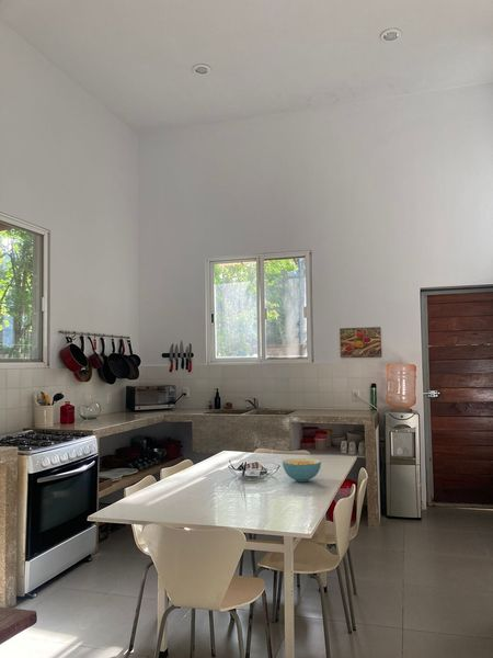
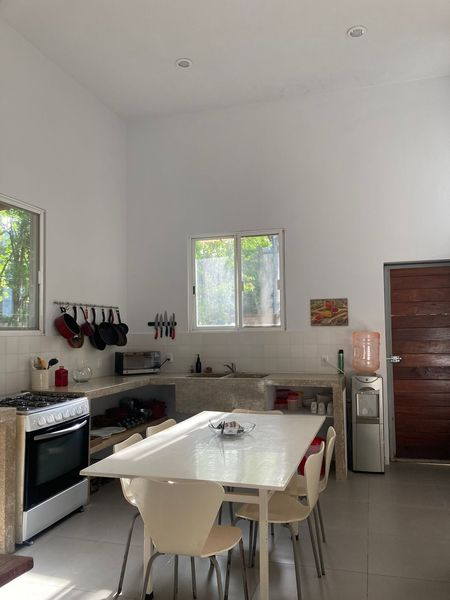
- cereal bowl (301, 470)
